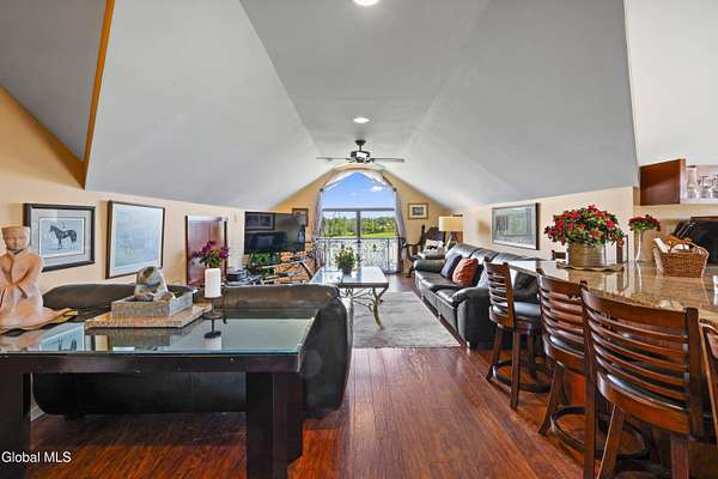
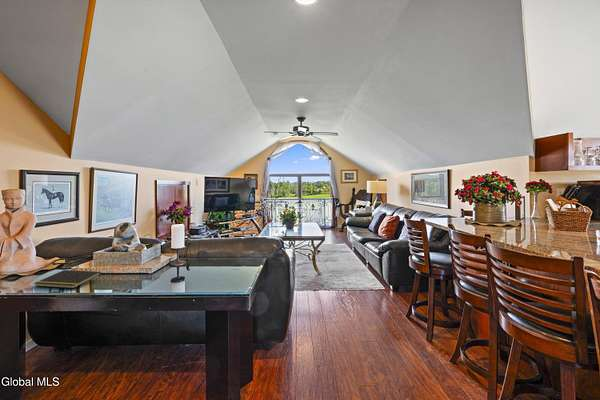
+ notepad (68, 278)
